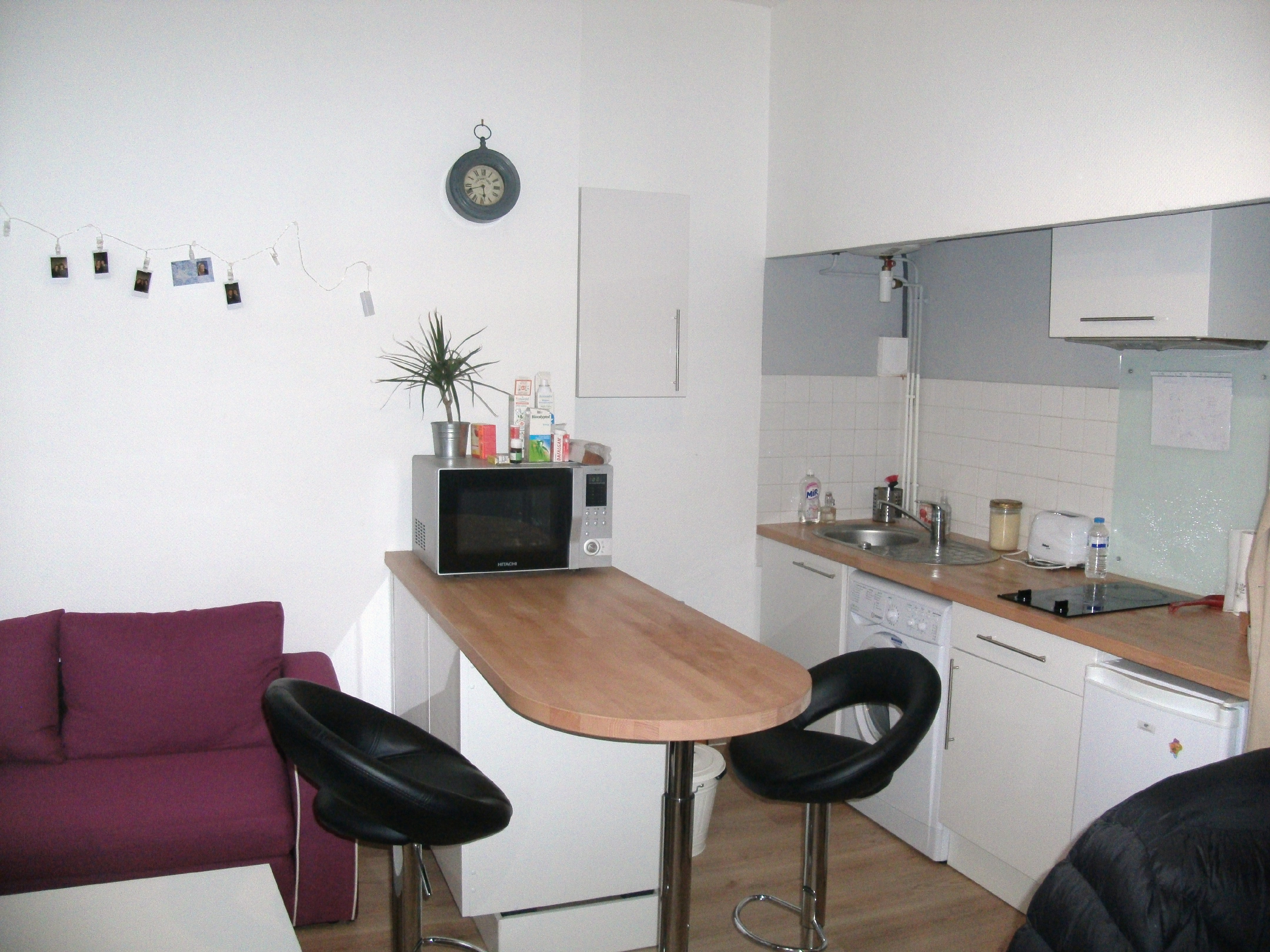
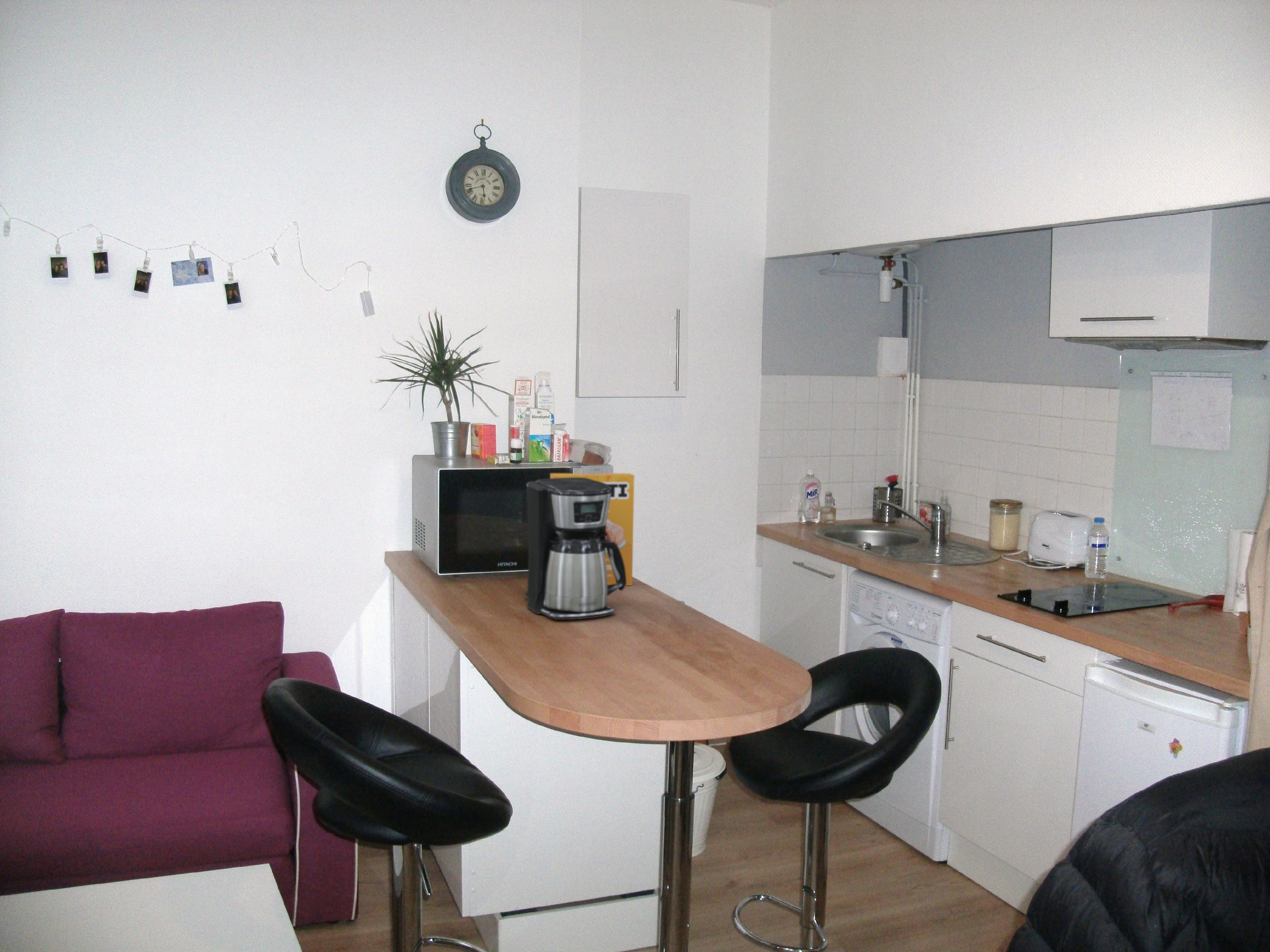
+ coffee maker (575, 543)
+ cereal box (606, 529)
